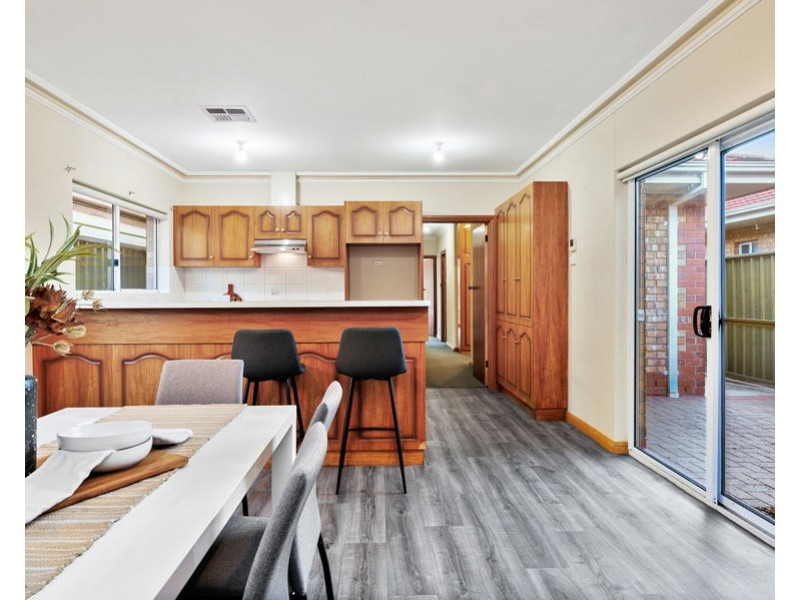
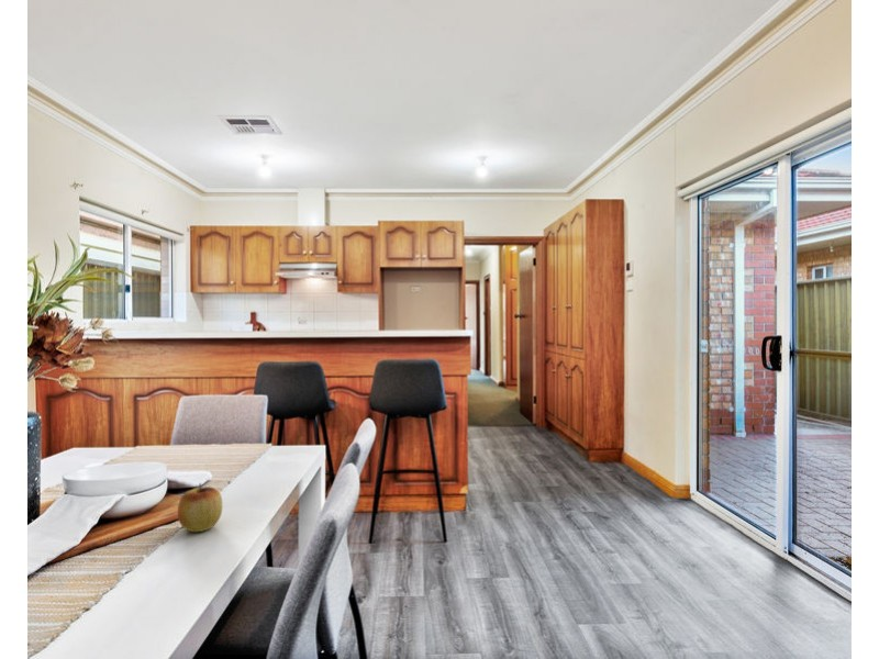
+ apple (200, 505)
